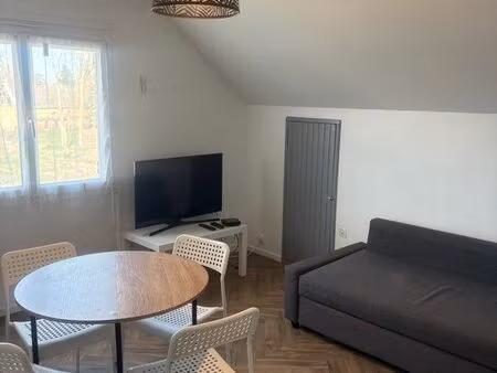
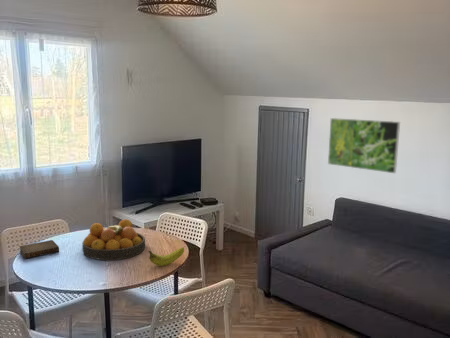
+ fruit (165, 255)
+ fruit bowl (114, 236)
+ book (39, 249)
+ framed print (361, 144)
